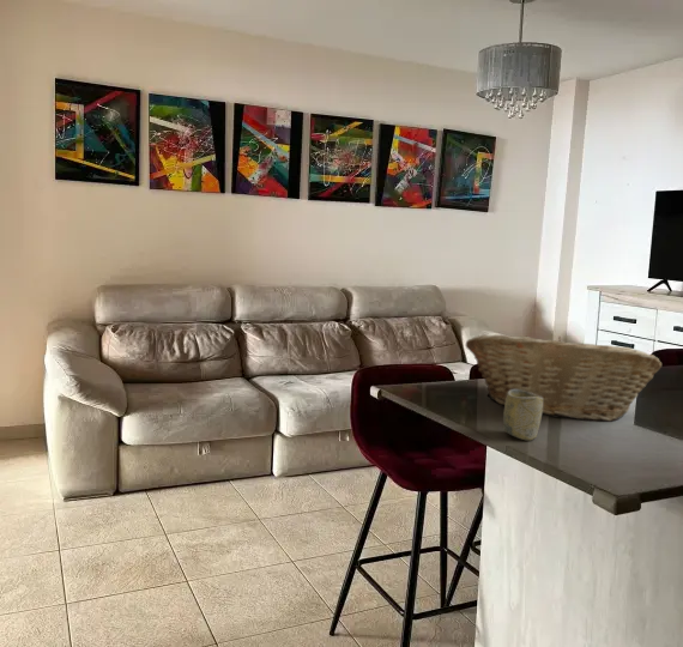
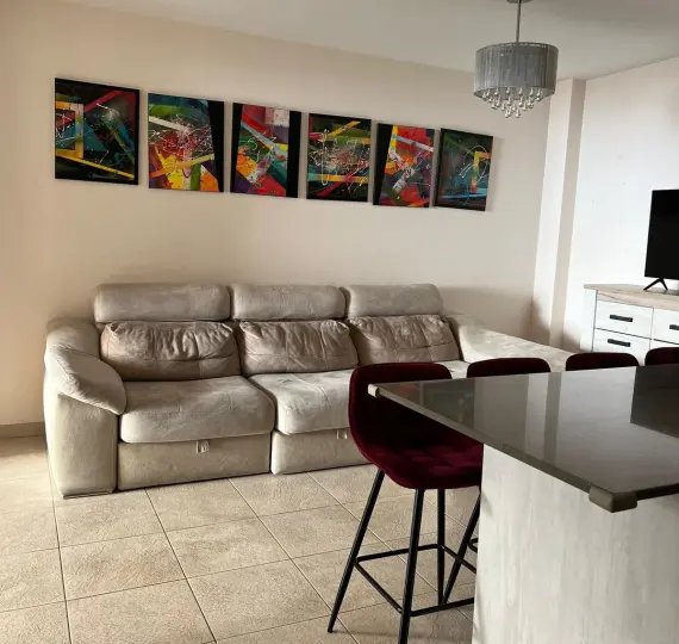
- fruit basket (557, 369)
- cup (522, 413)
